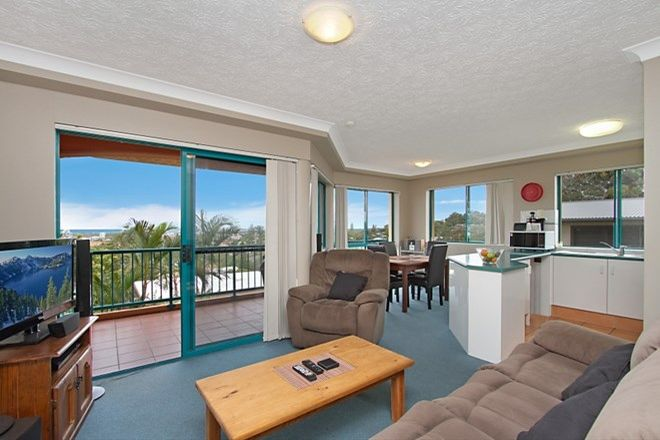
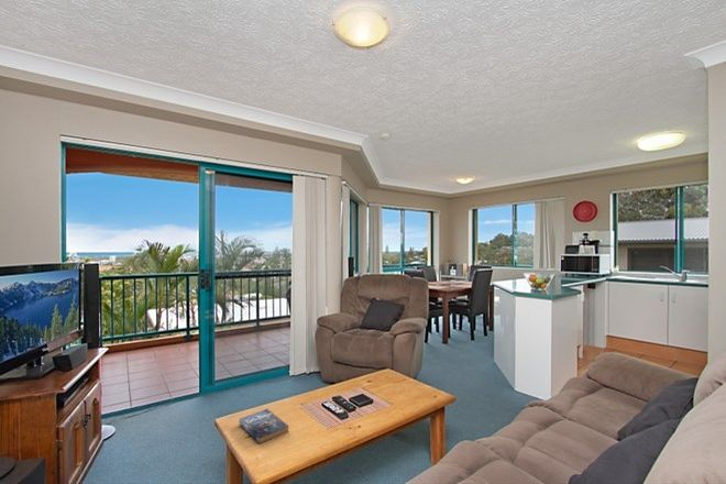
+ book (263, 425)
